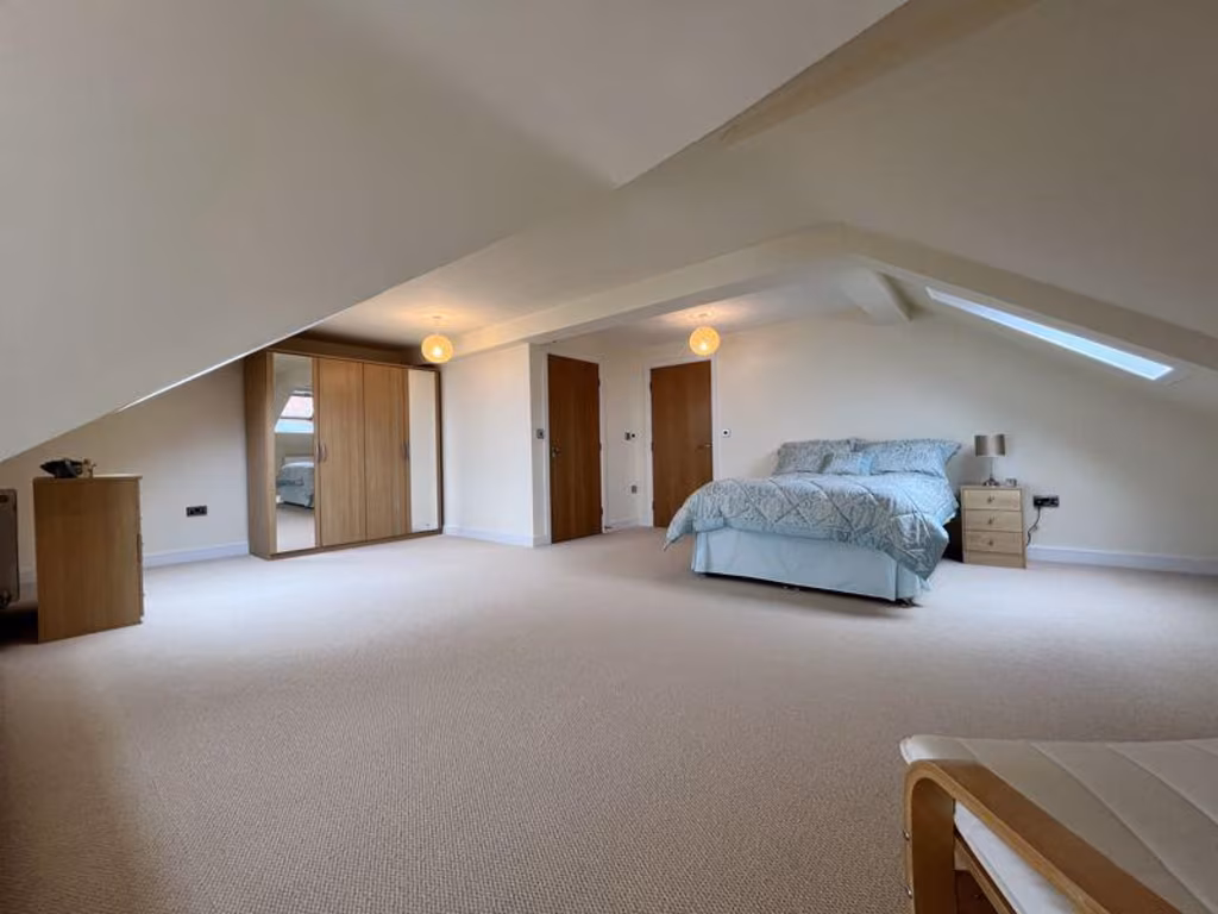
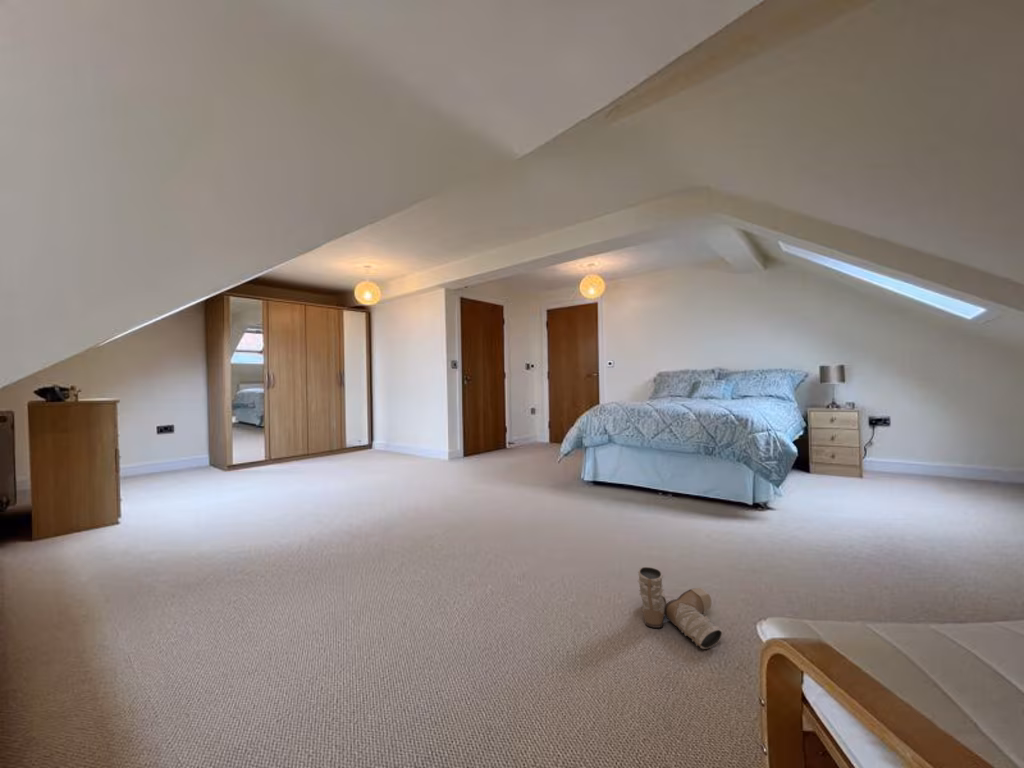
+ boots (678, 598)
